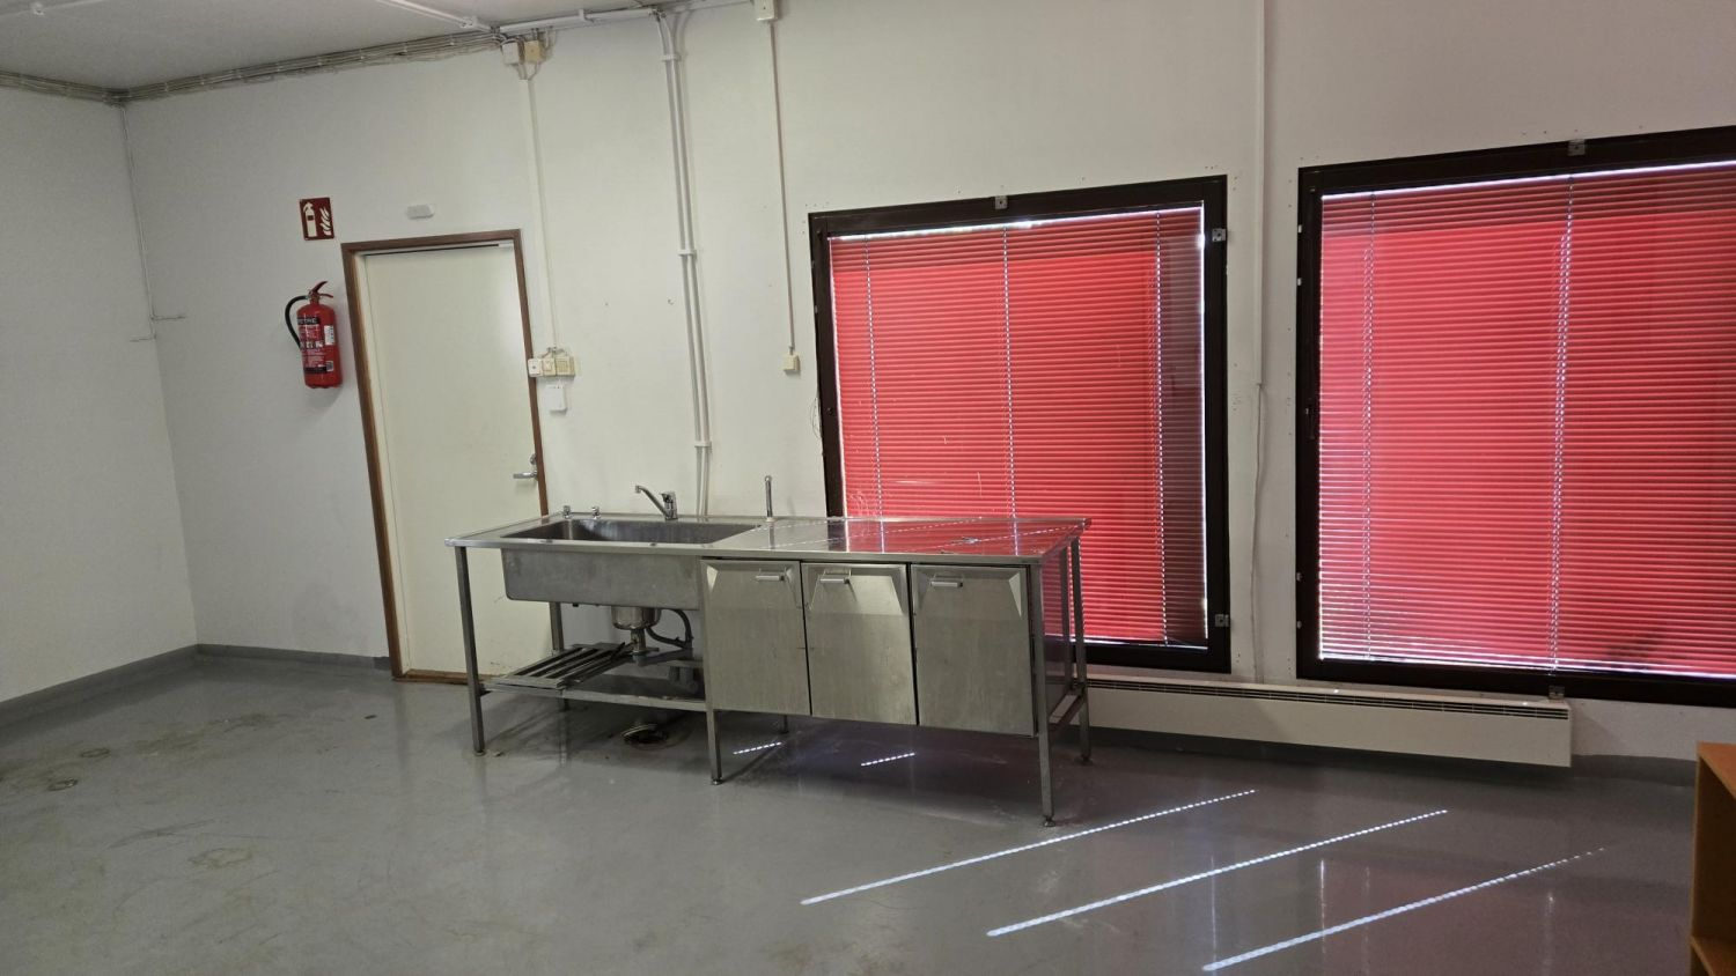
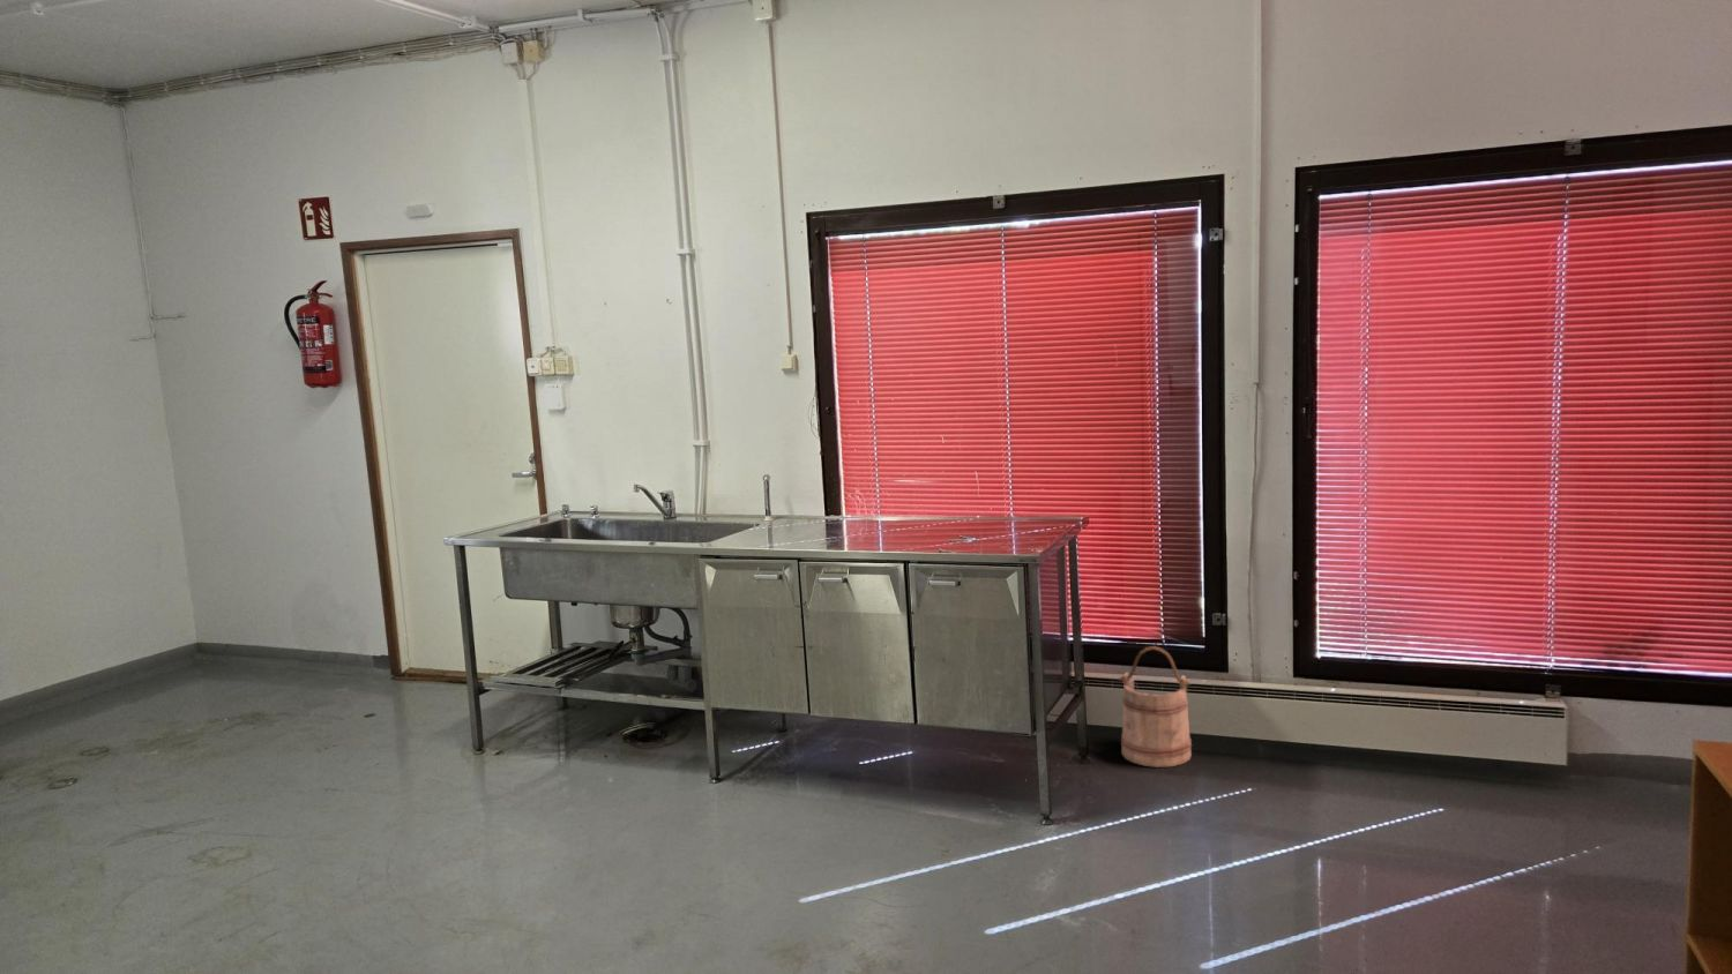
+ bucket (1155, 700)
